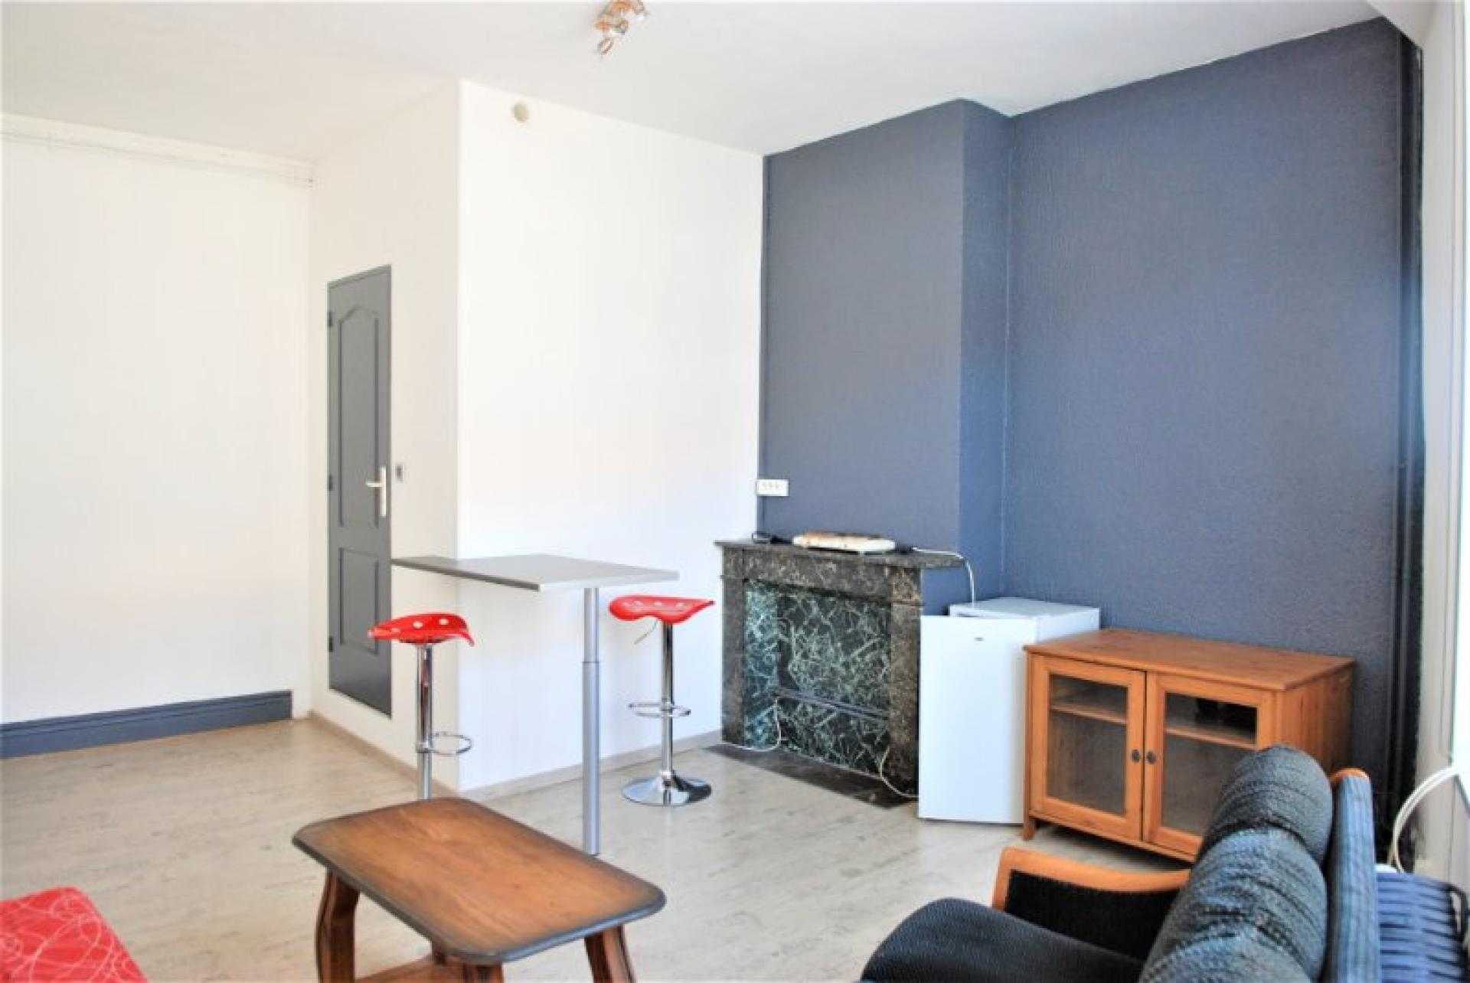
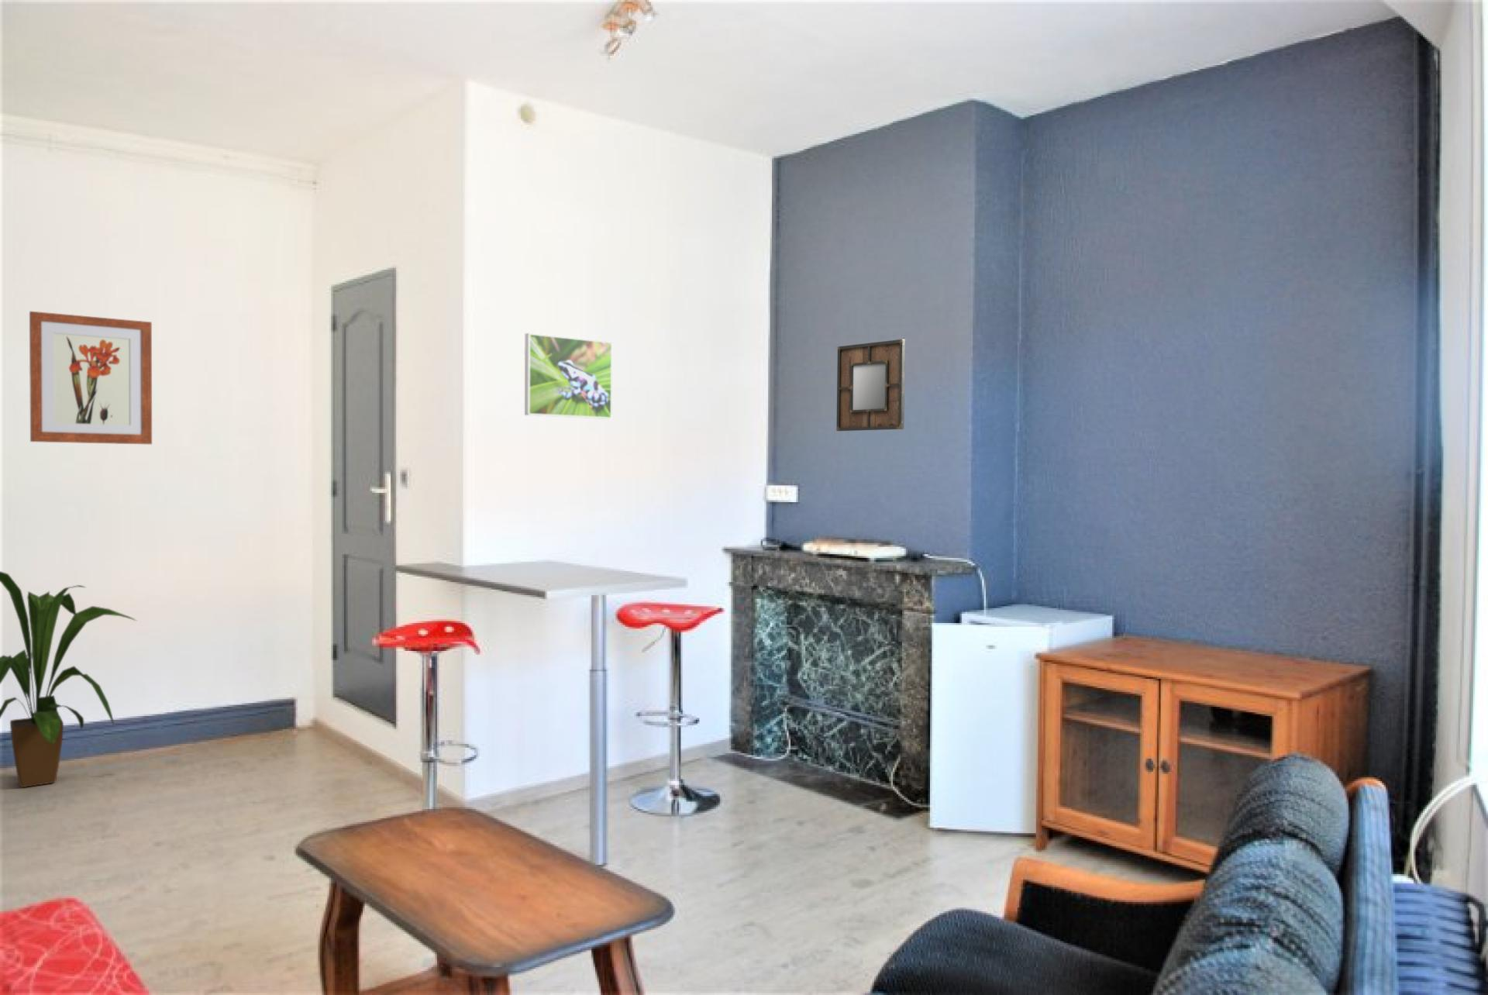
+ house plant (60, 673)
+ home mirror (869, 386)
+ wall art (92, 380)
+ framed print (570, 378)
